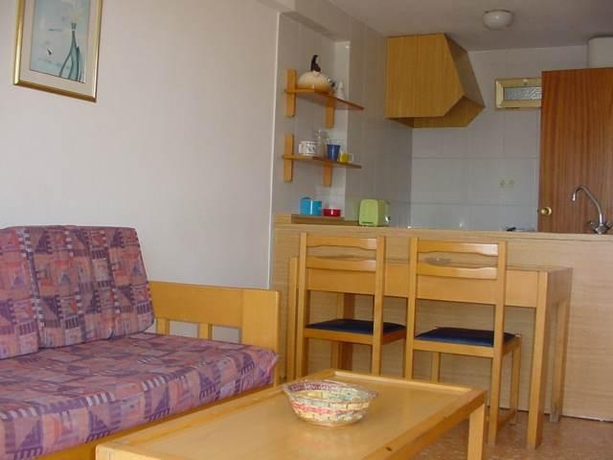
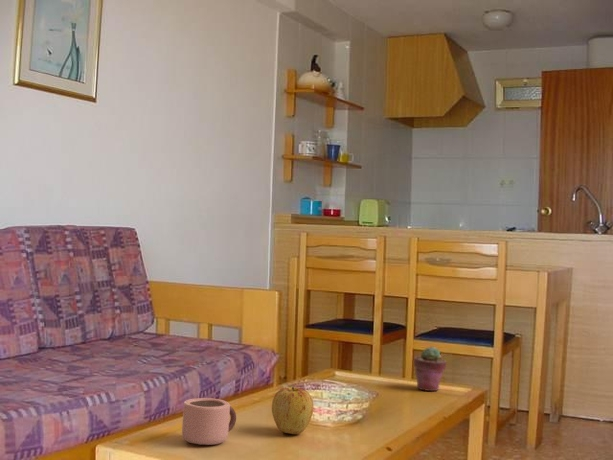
+ apple (292, 409)
+ mug (211, 420)
+ potted succulent (429, 367)
